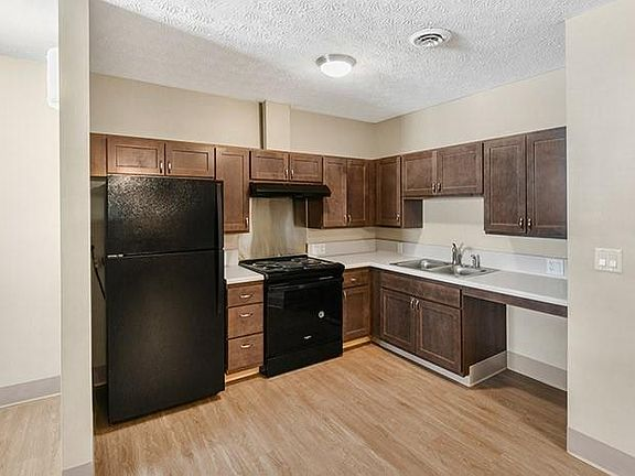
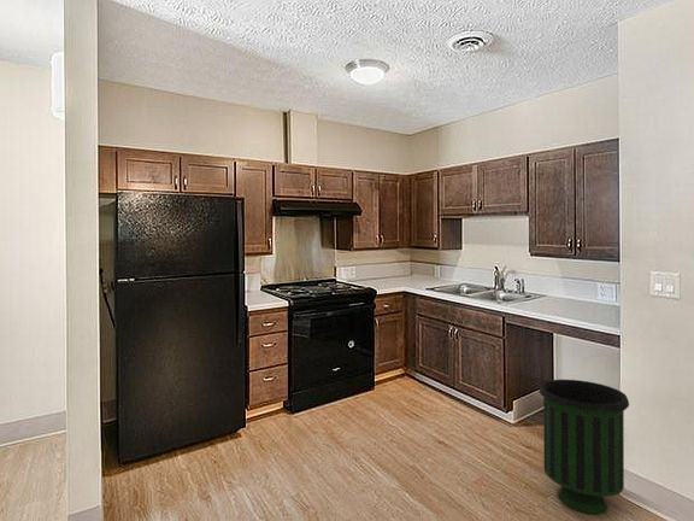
+ trash can (582, 445)
